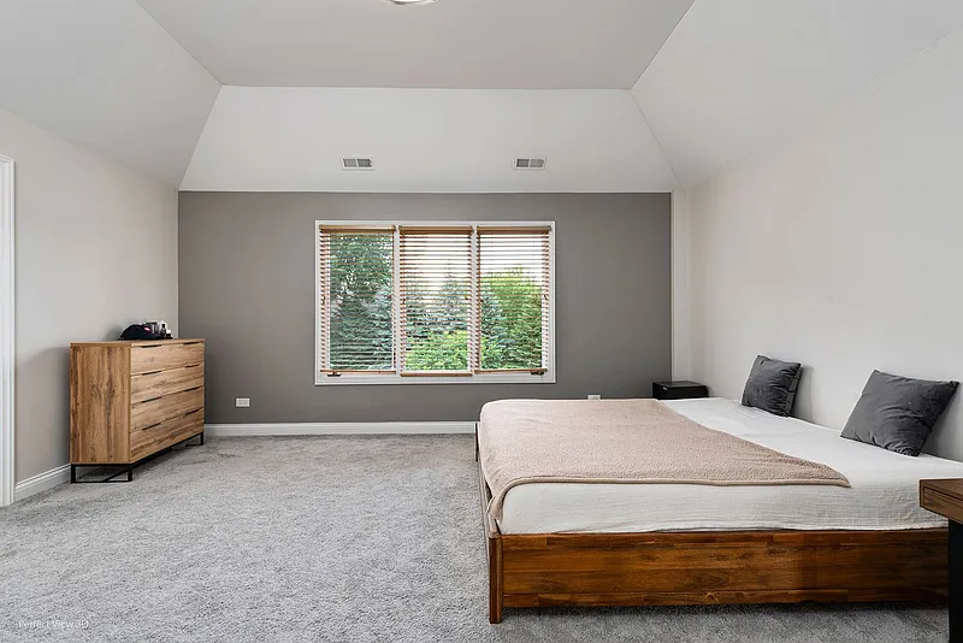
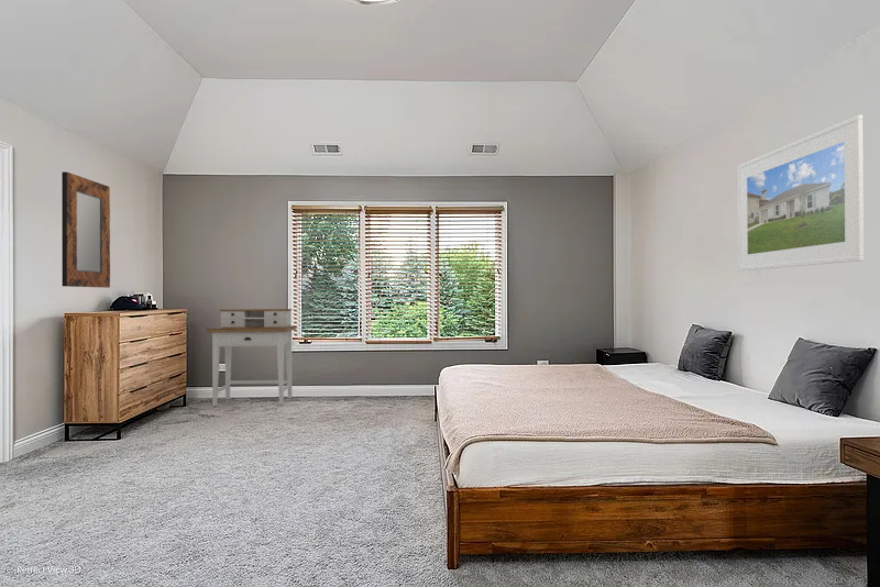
+ home mirror (87, 233)
+ desk (253, 345)
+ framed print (790, 204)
